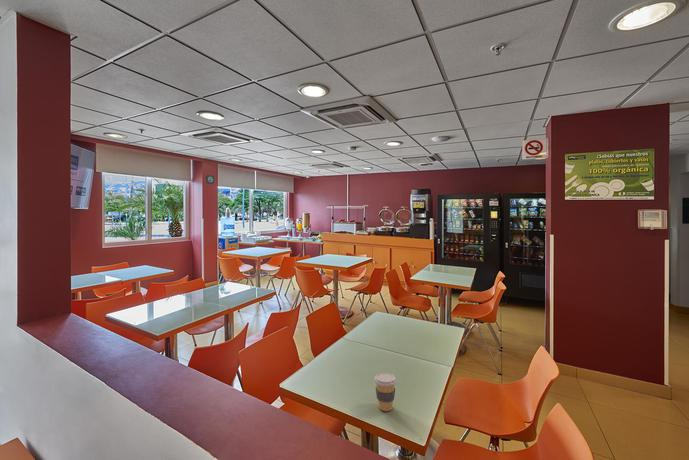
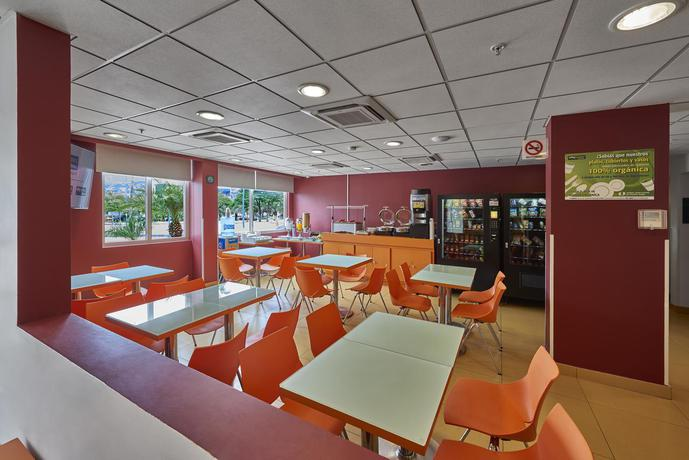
- coffee cup (385, 392)
